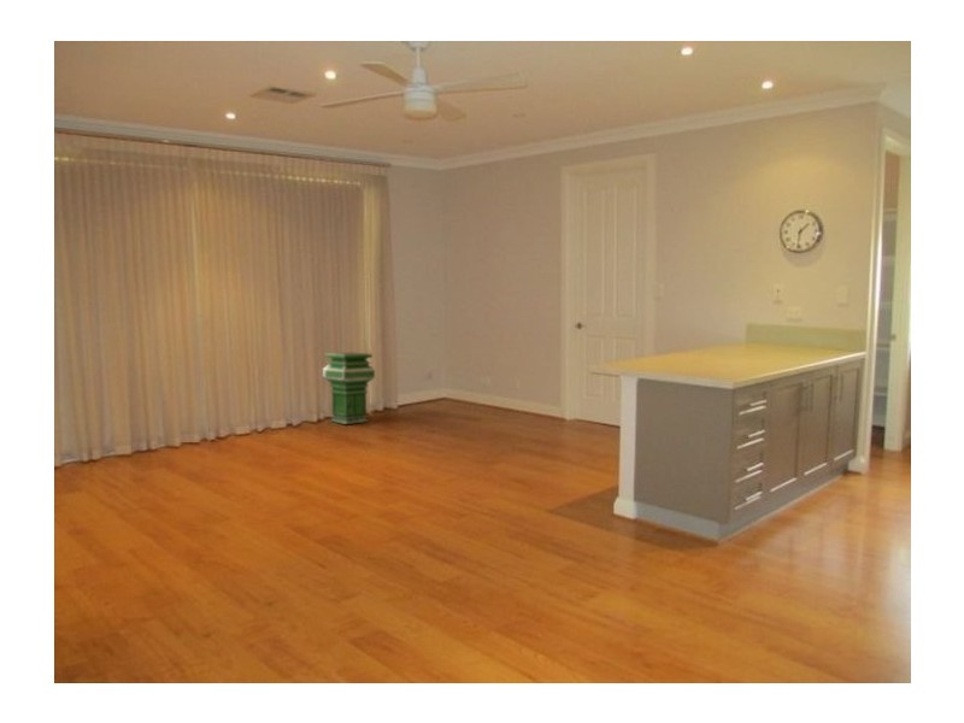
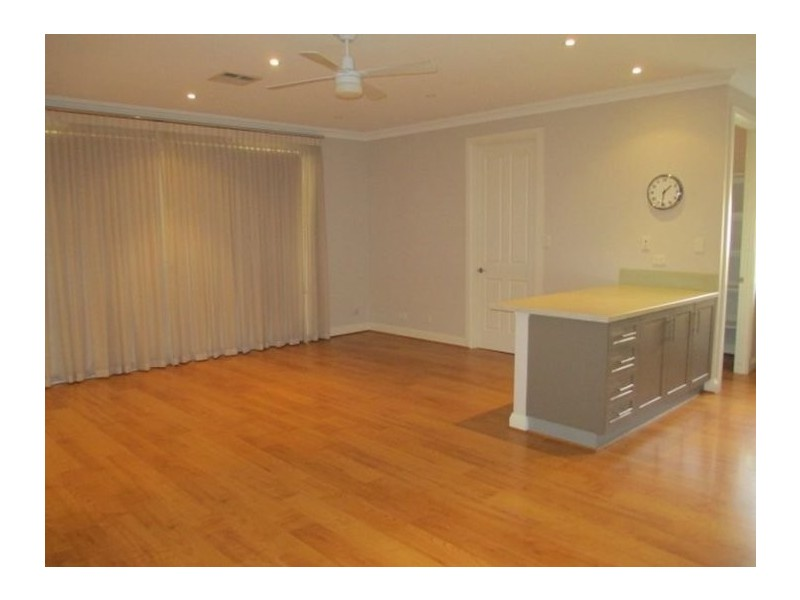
- pedestal (348, 387)
